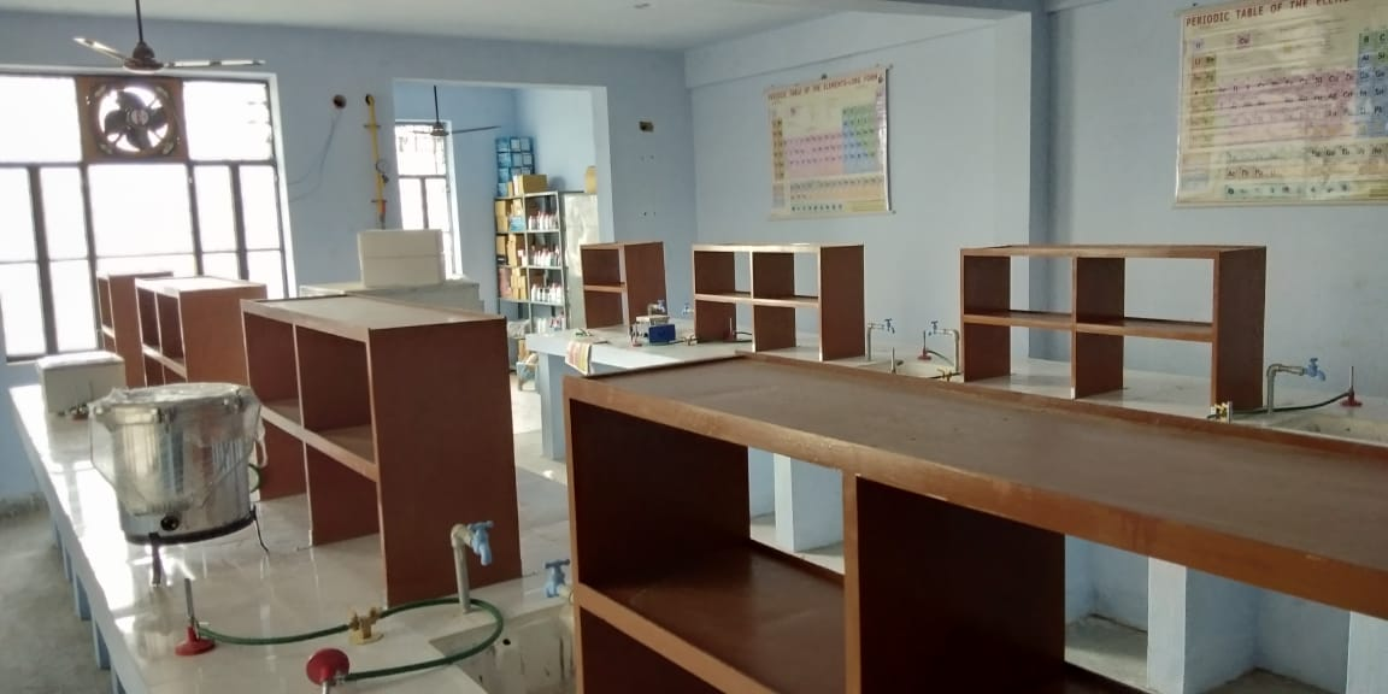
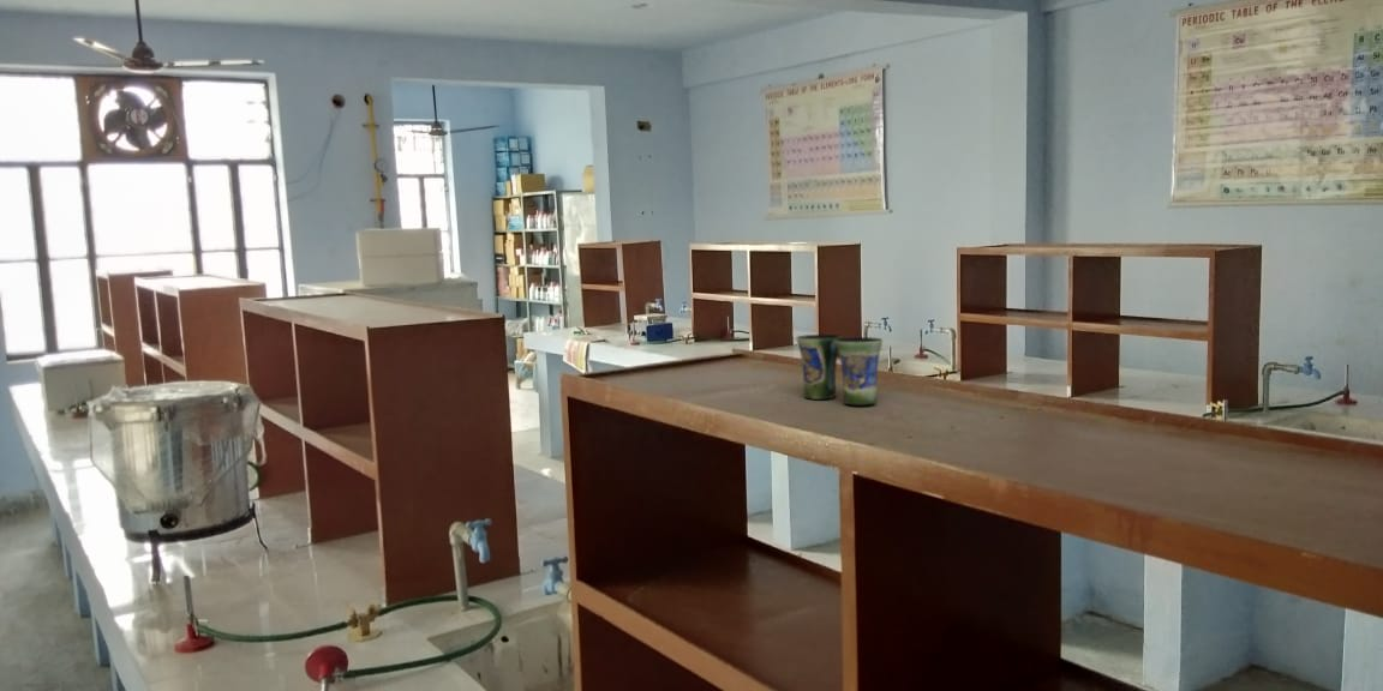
+ cup (842, 368)
